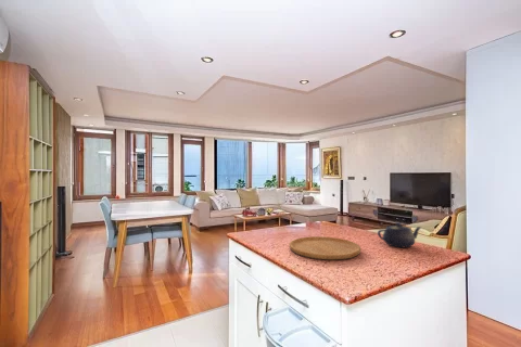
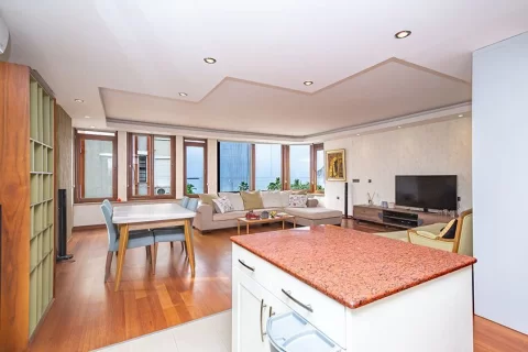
- cutting board (323, 246)
- teapot (399, 233)
